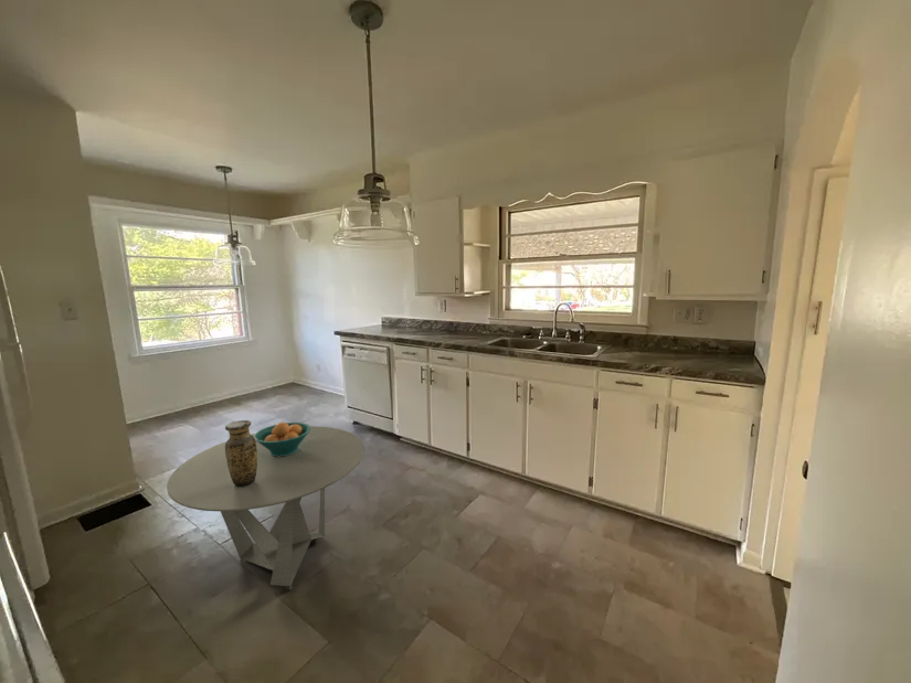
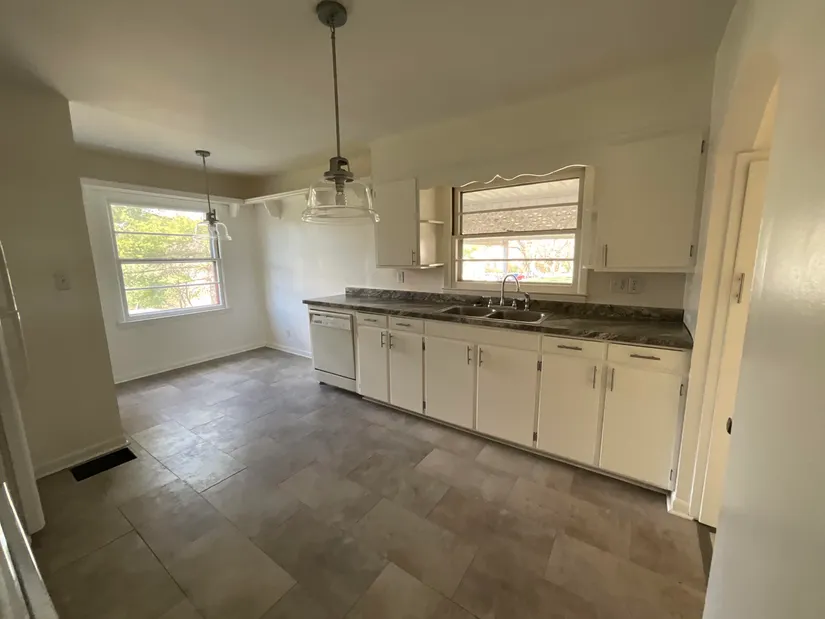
- fruit bowl (283, 436)
- coffee table (280, 511)
- vase (241, 452)
